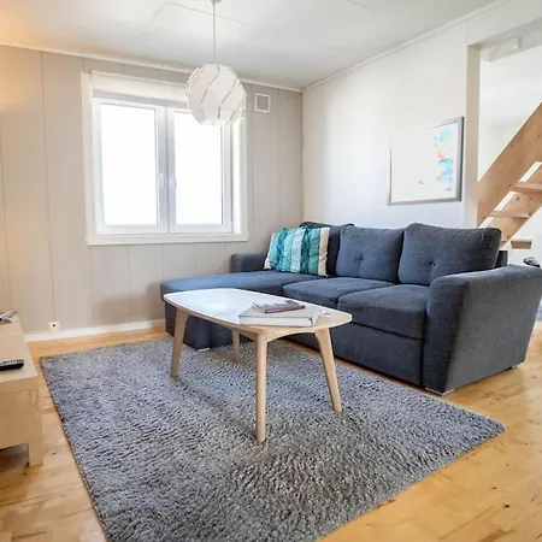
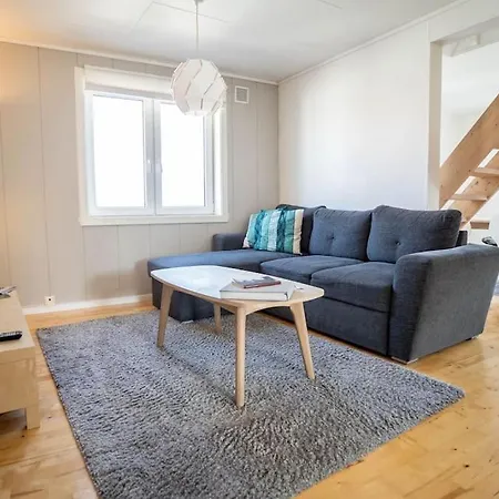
- wall art (422, 165)
